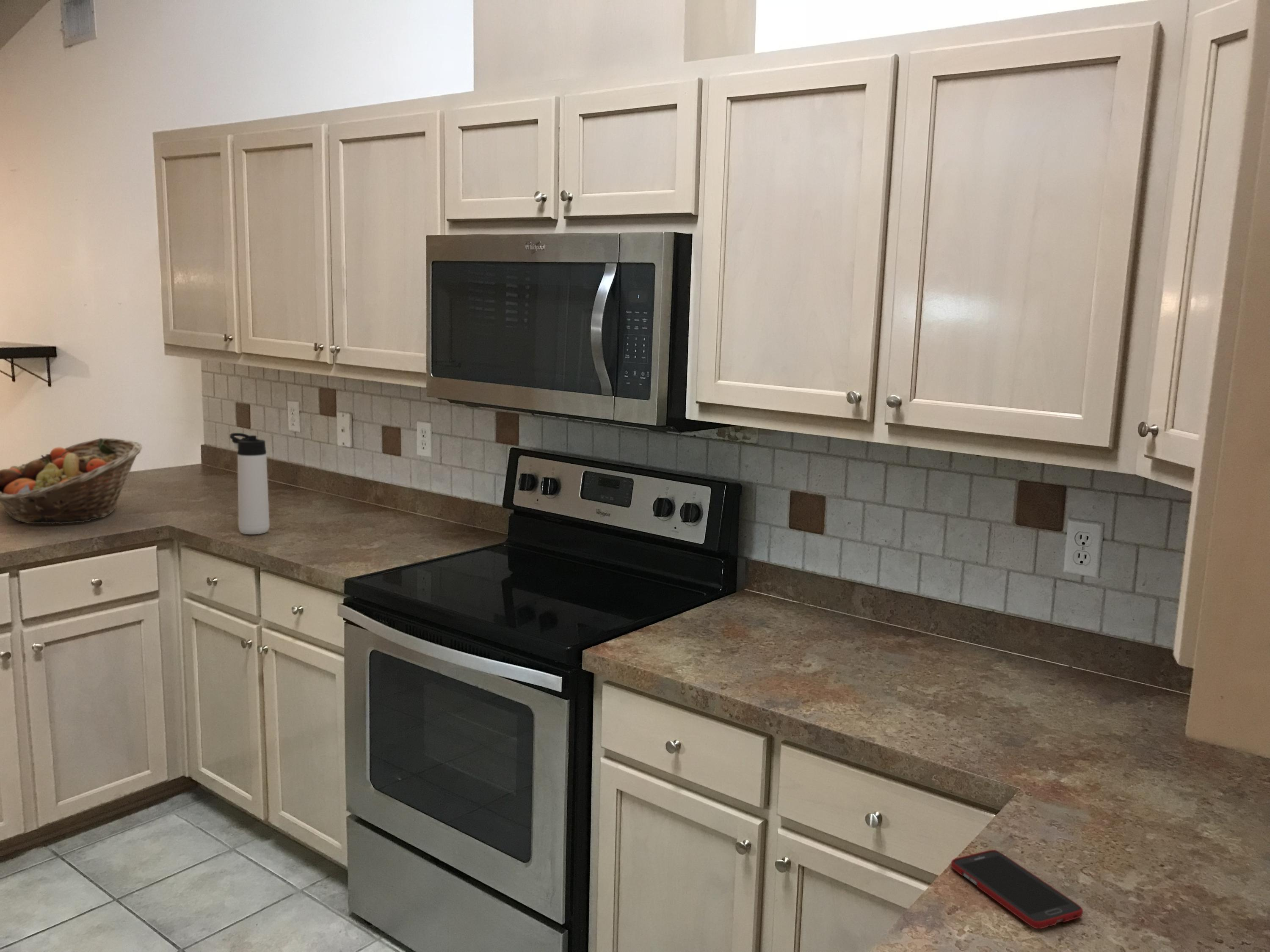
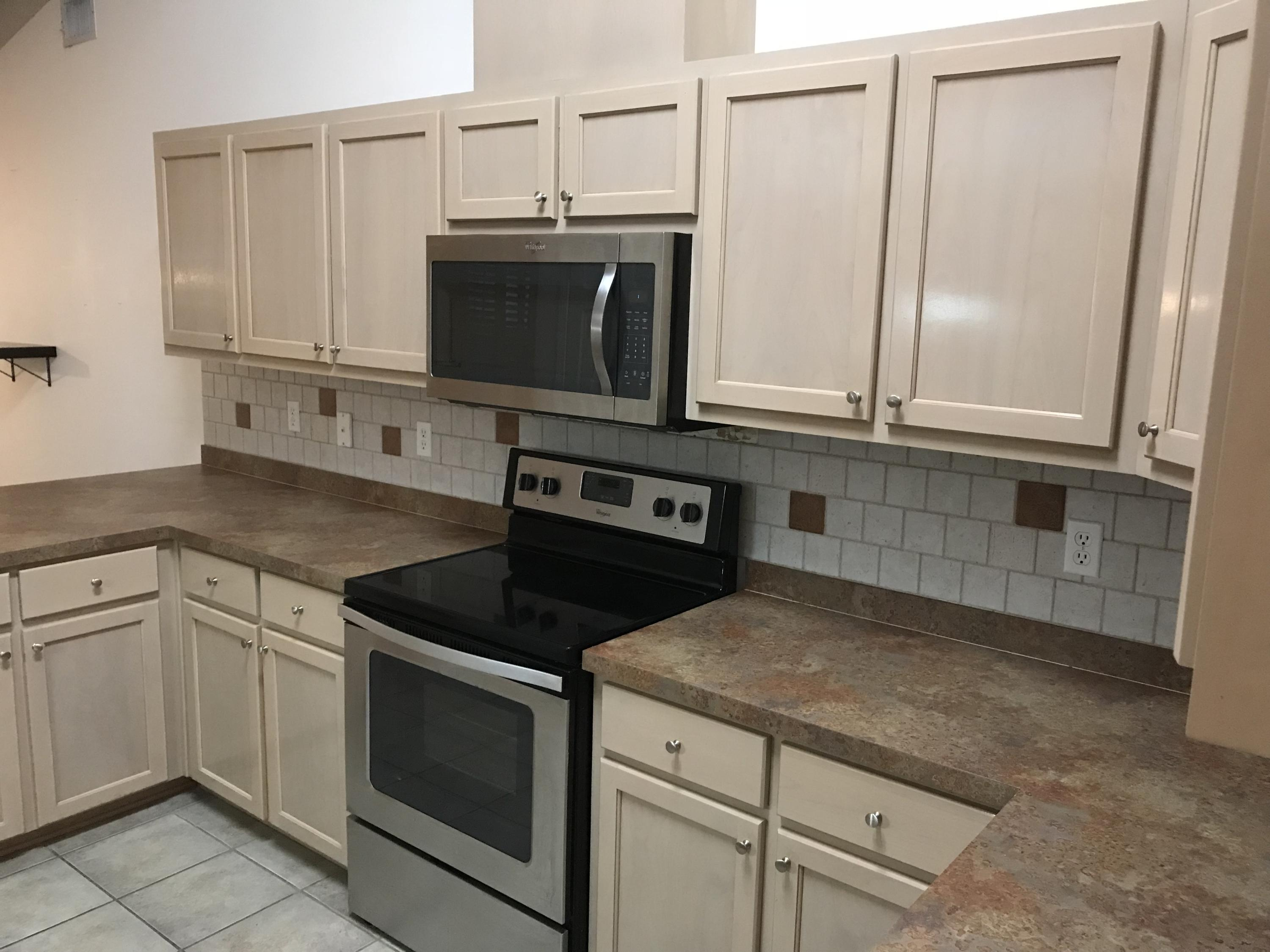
- thermos bottle (248, 483)
- fruit basket (68, 479)
- cell phone (1014, 887)
